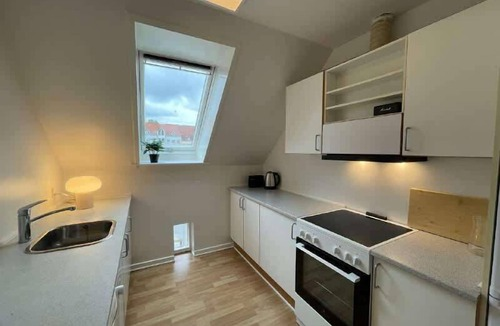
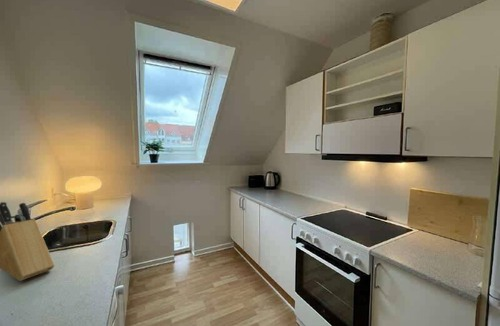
+ knife block (20, 235)
